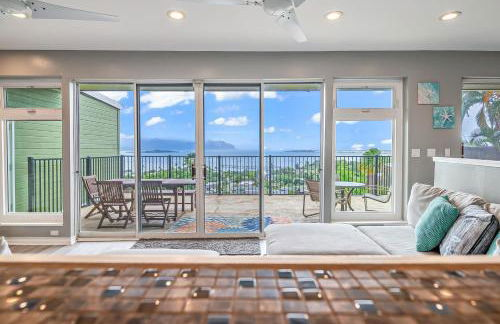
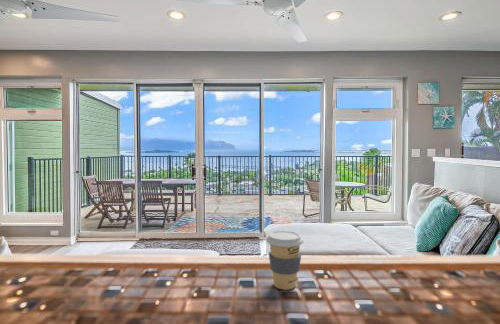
+ coffee cup (284, 259)
